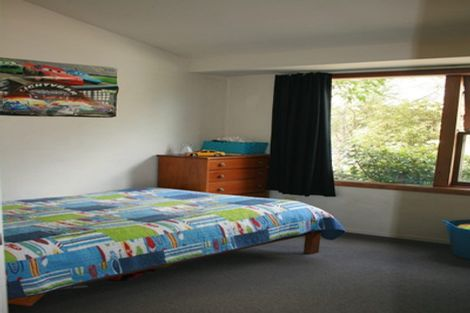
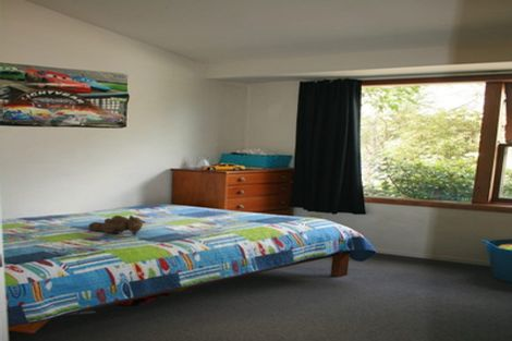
+ teddy bear (118, 223)
